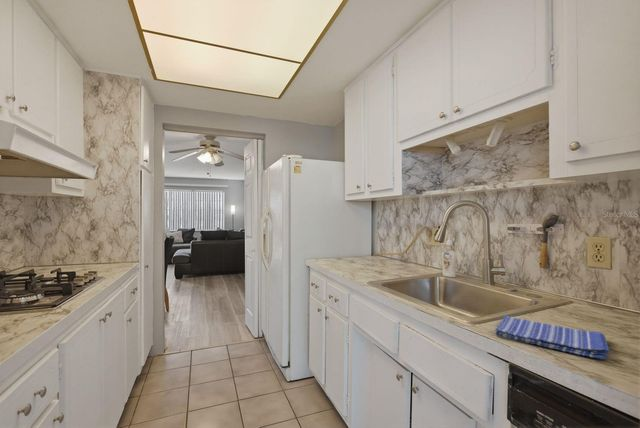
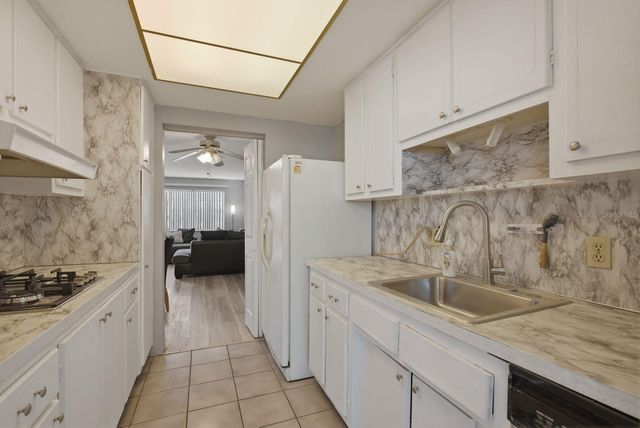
- dish towel (548, 332)
